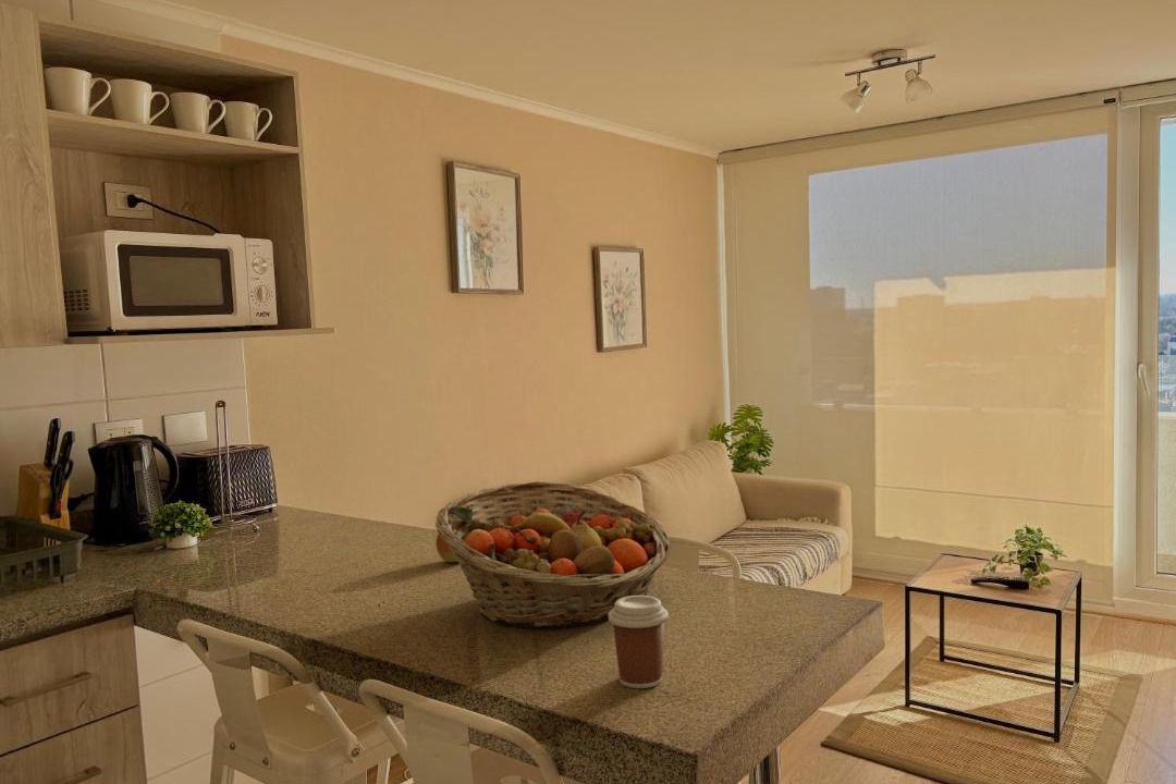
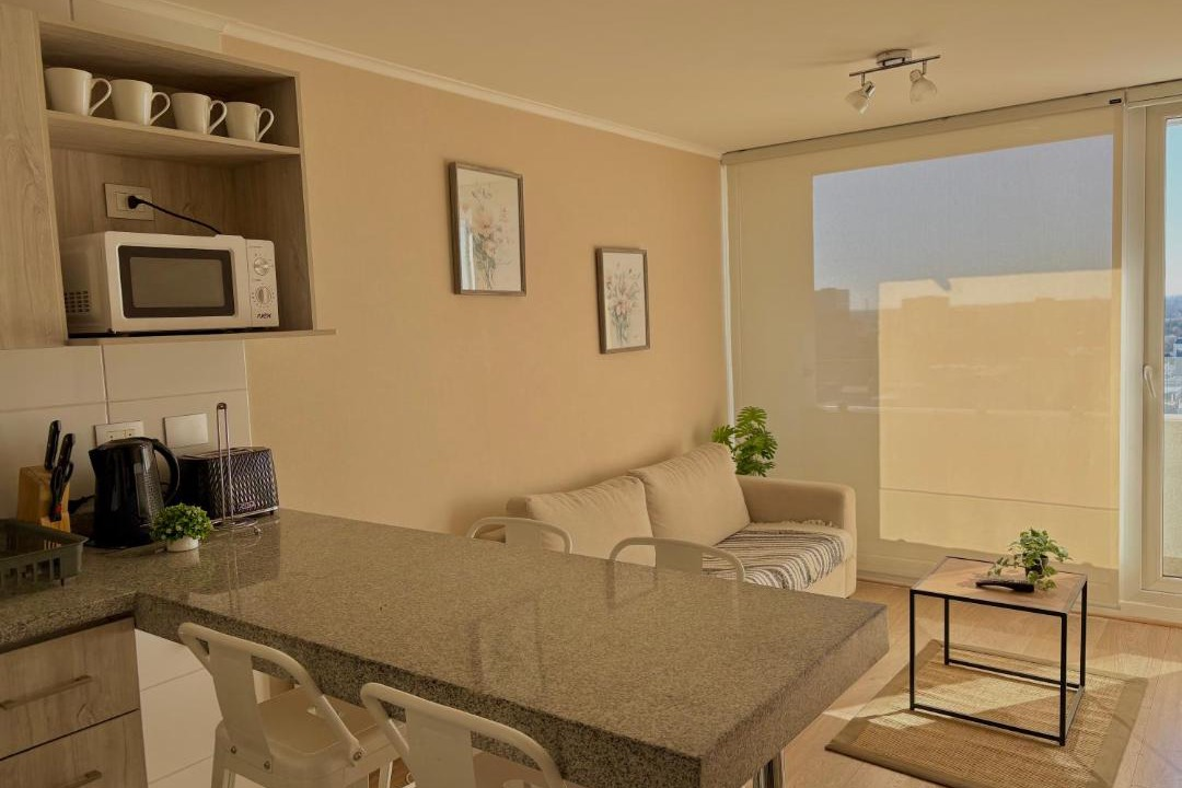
- fruit basket (556, 548)
- coffee cup (639, 640)
- apple (449, 544)
